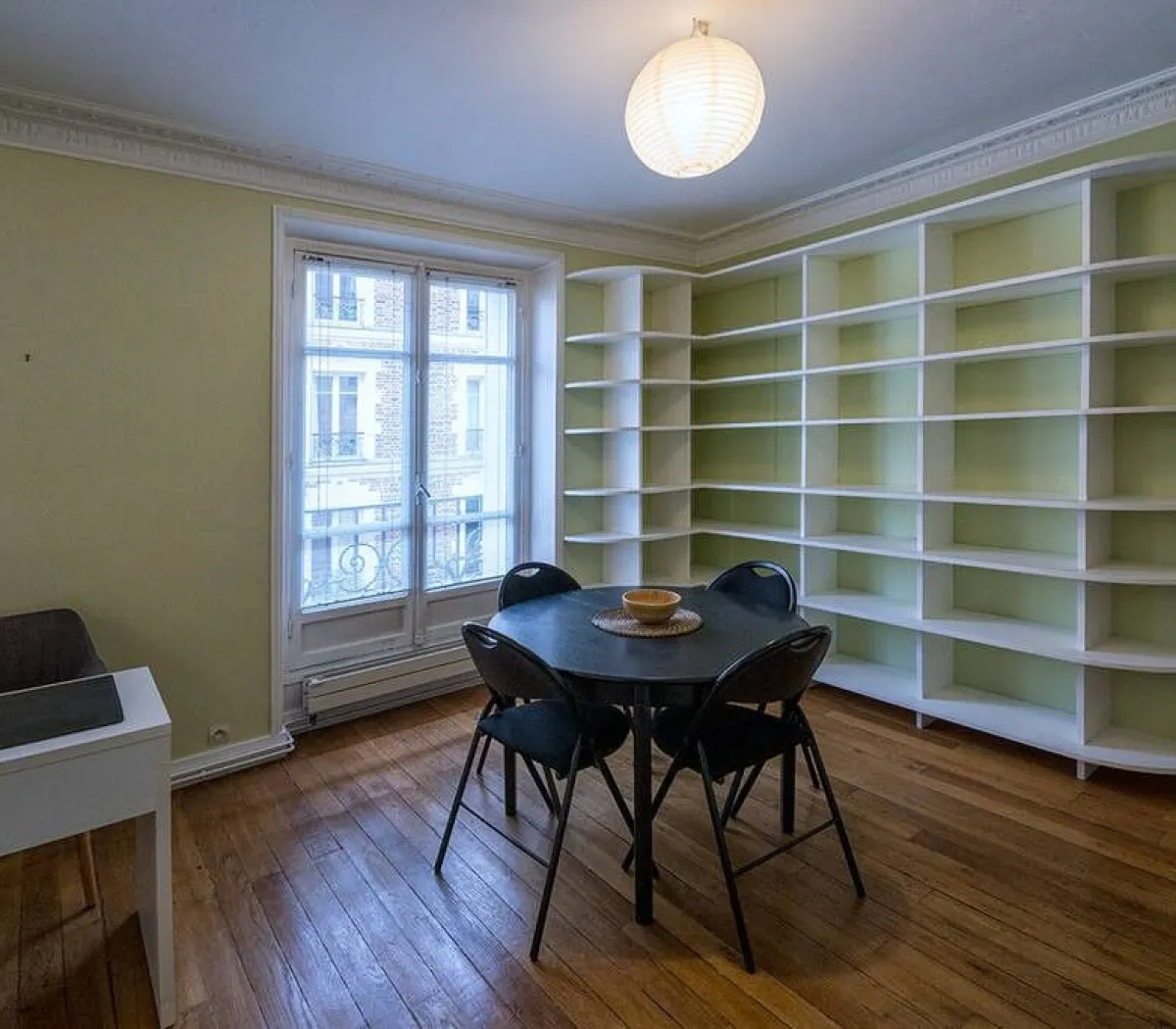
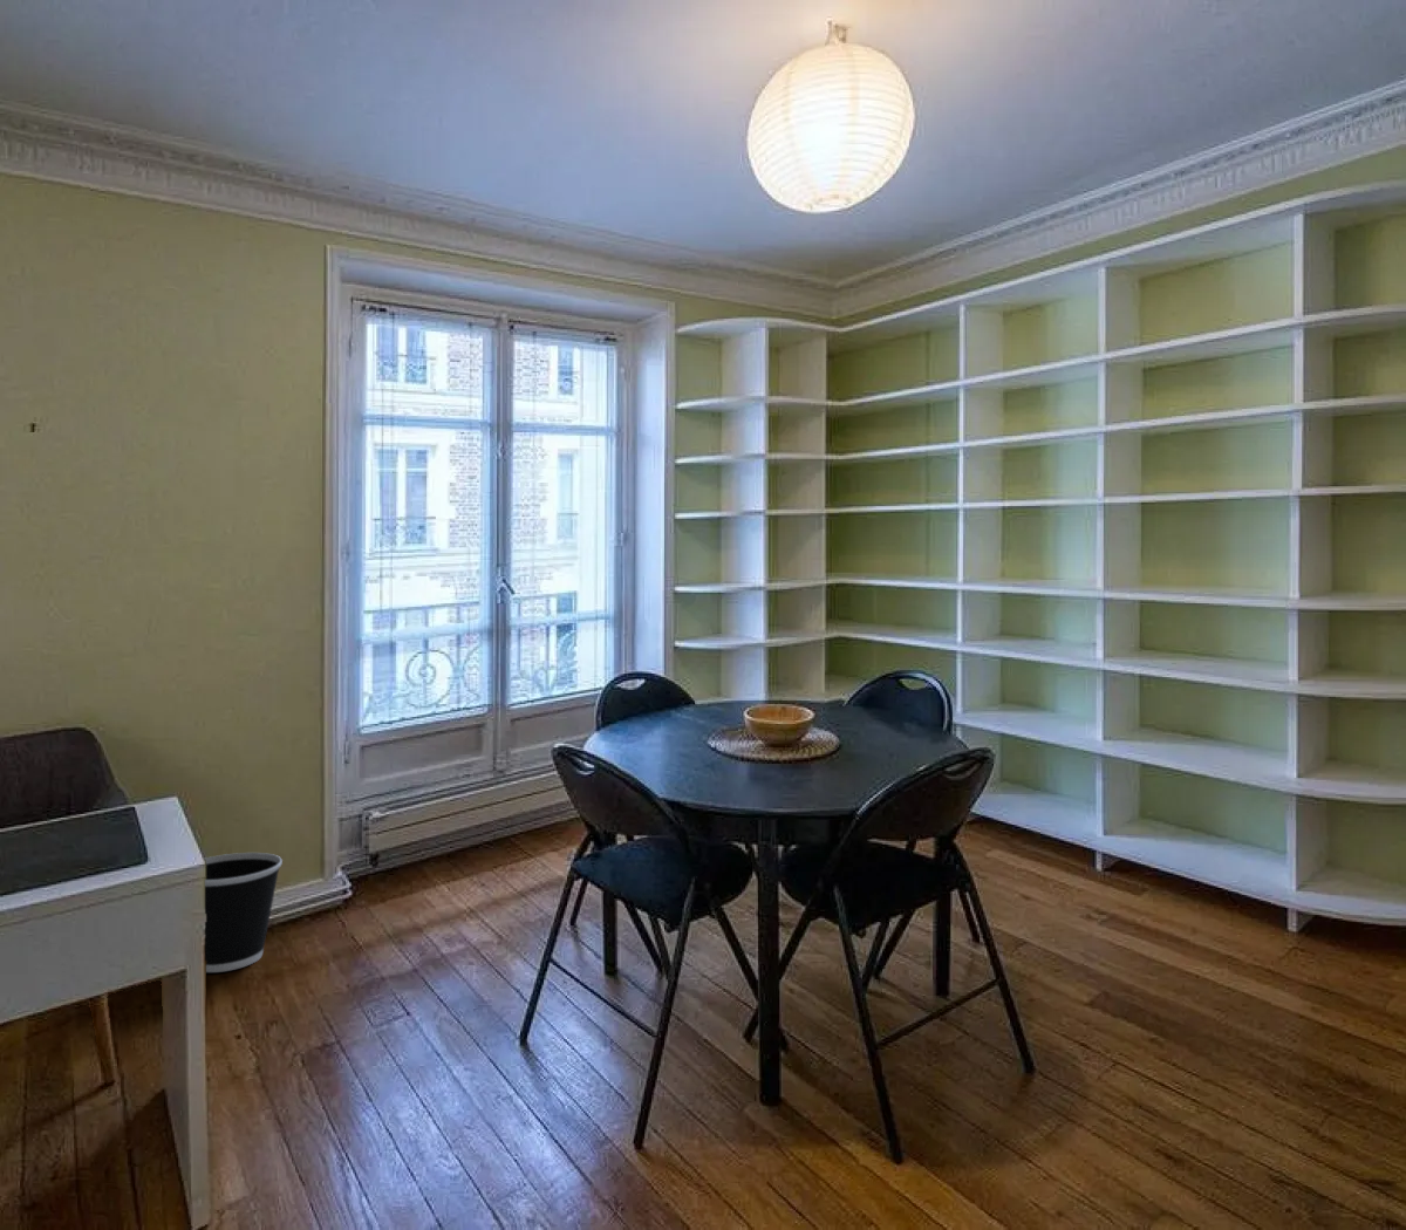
+ wastebasket (228, 912)
